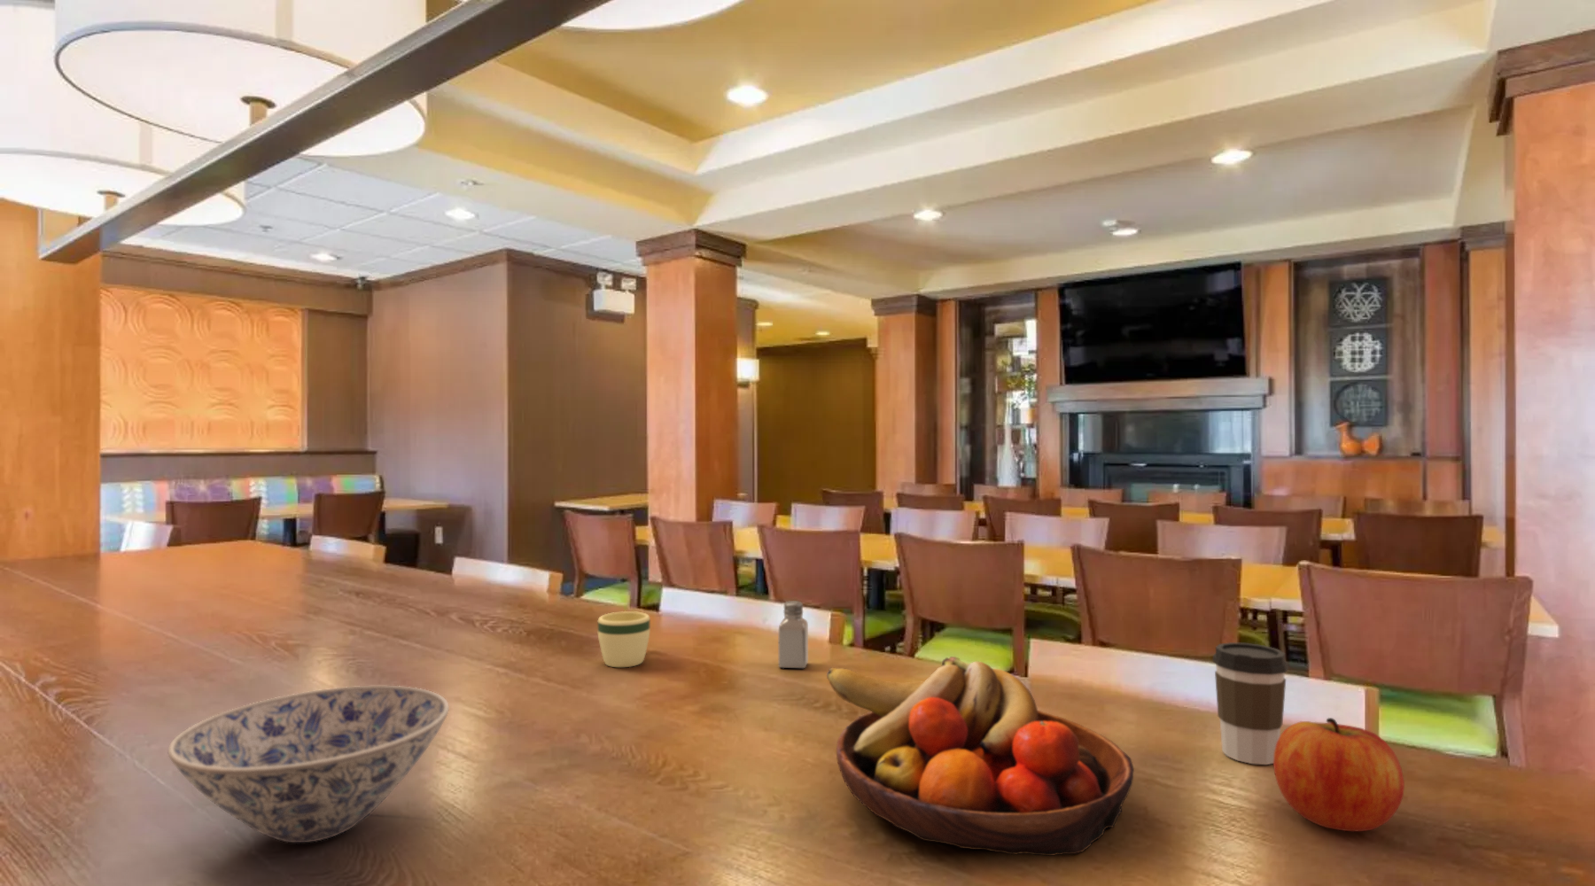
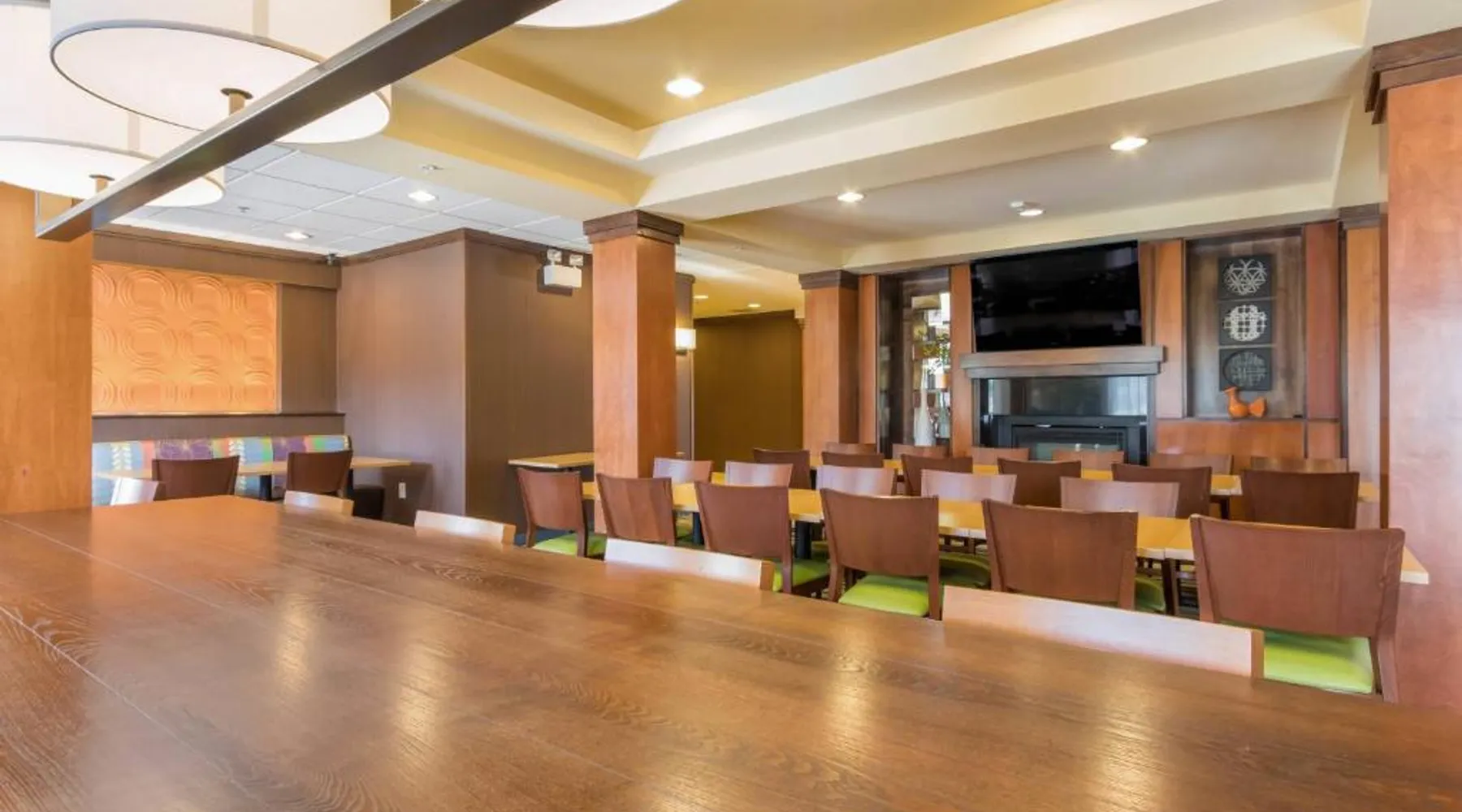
- fruit bowl (975, 737)
- saltshaker (793, 634)
- mug (627, 636)
- coffee cup (1249, 702)
- apple (1335, 767)
- bowl (319, 775)
